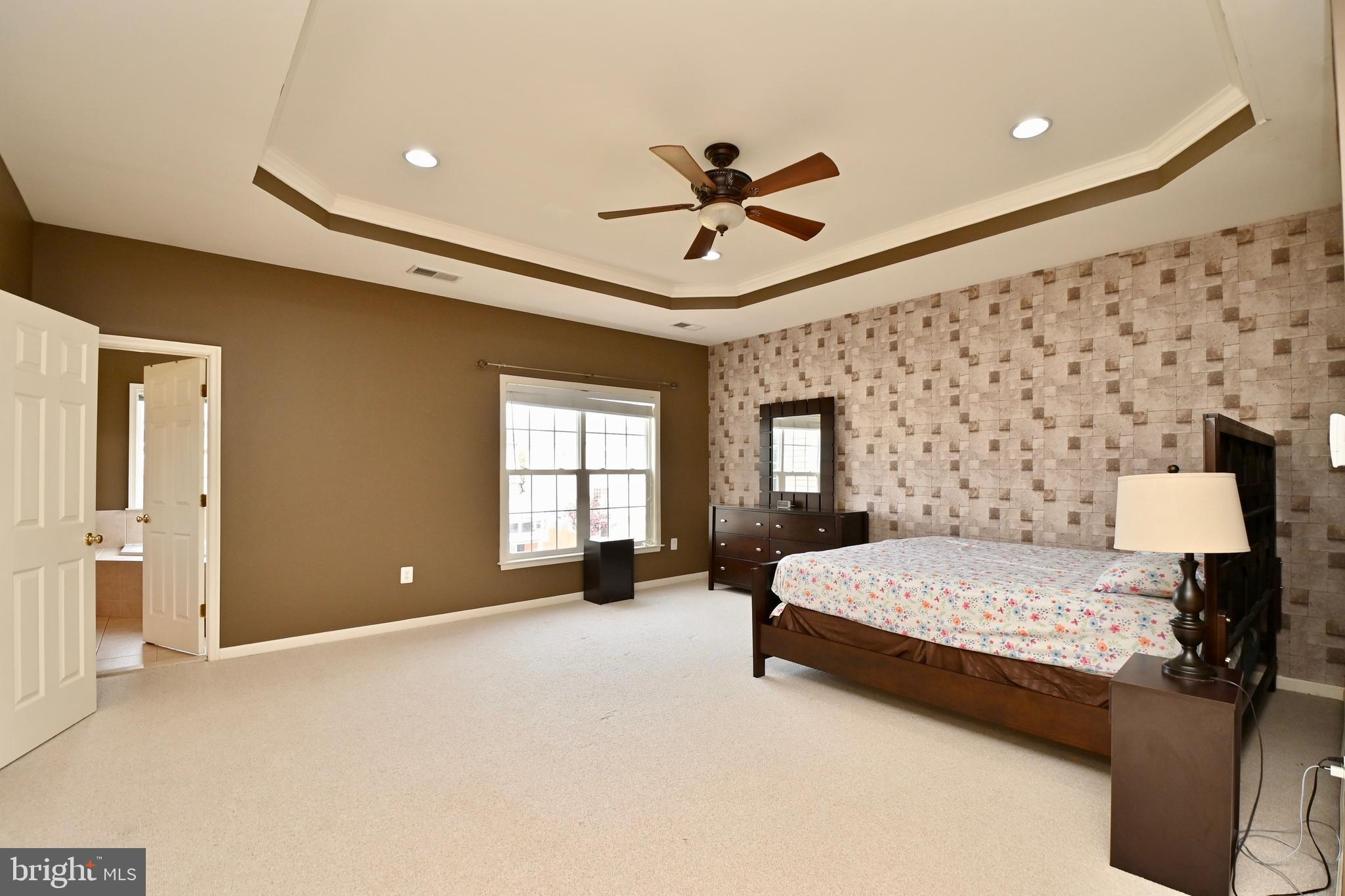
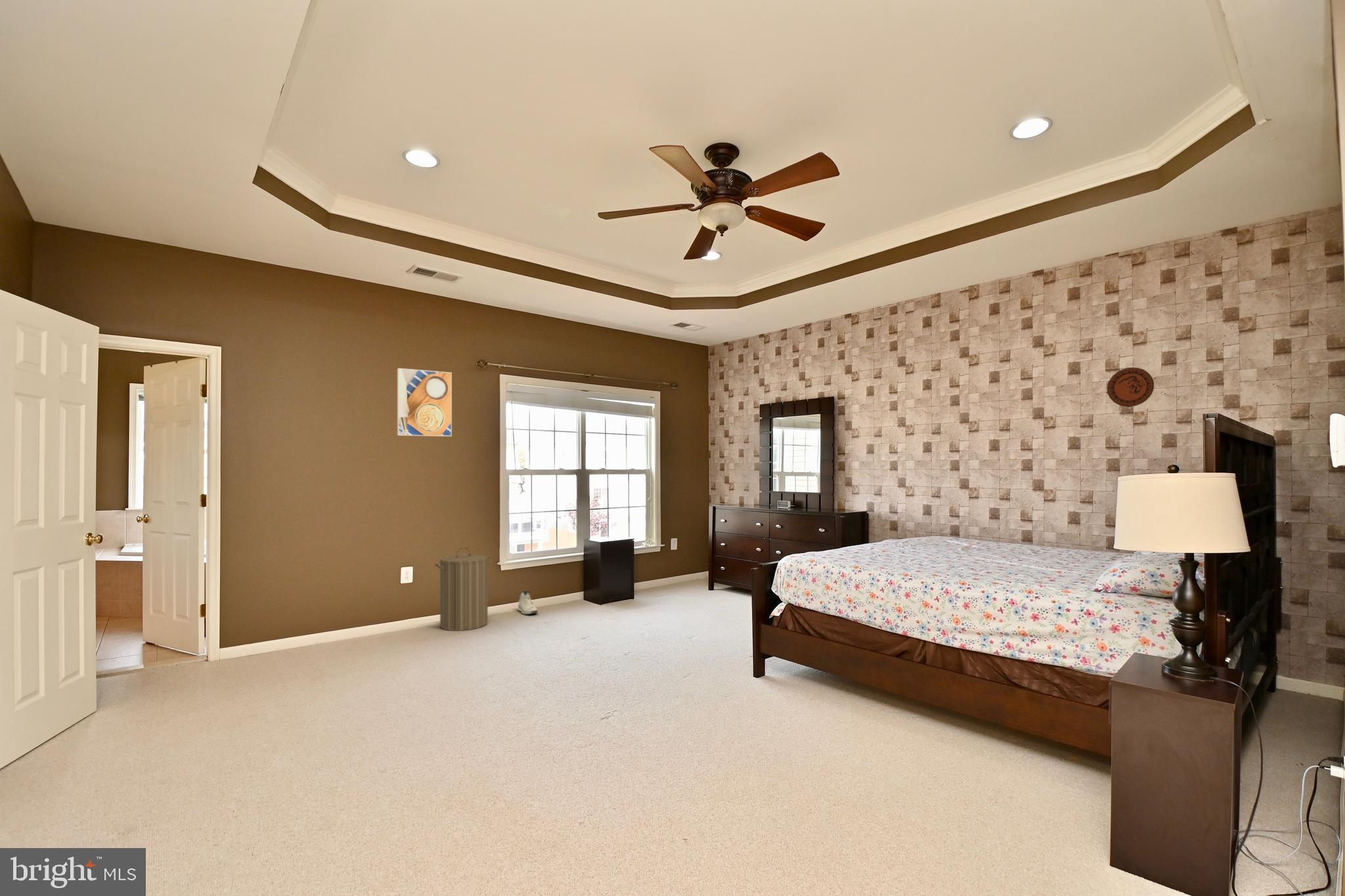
+ decorative plate (1130, 387)
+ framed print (425, 403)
+ sneaker (527, 602)
+ laundry hamper (464, 586)
